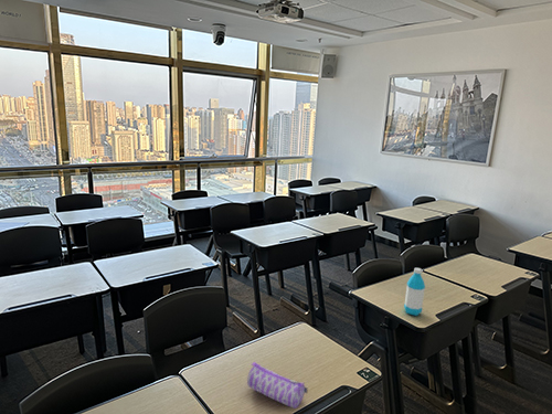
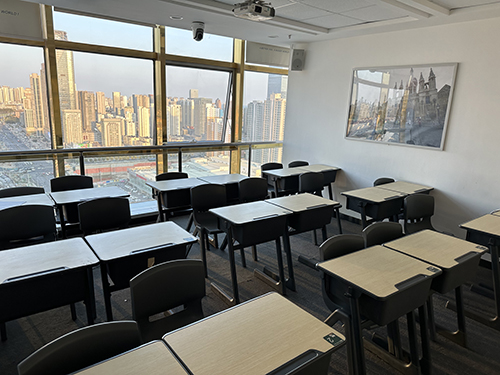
- pencil case (276, 384)
- water bottle (415, 290)
